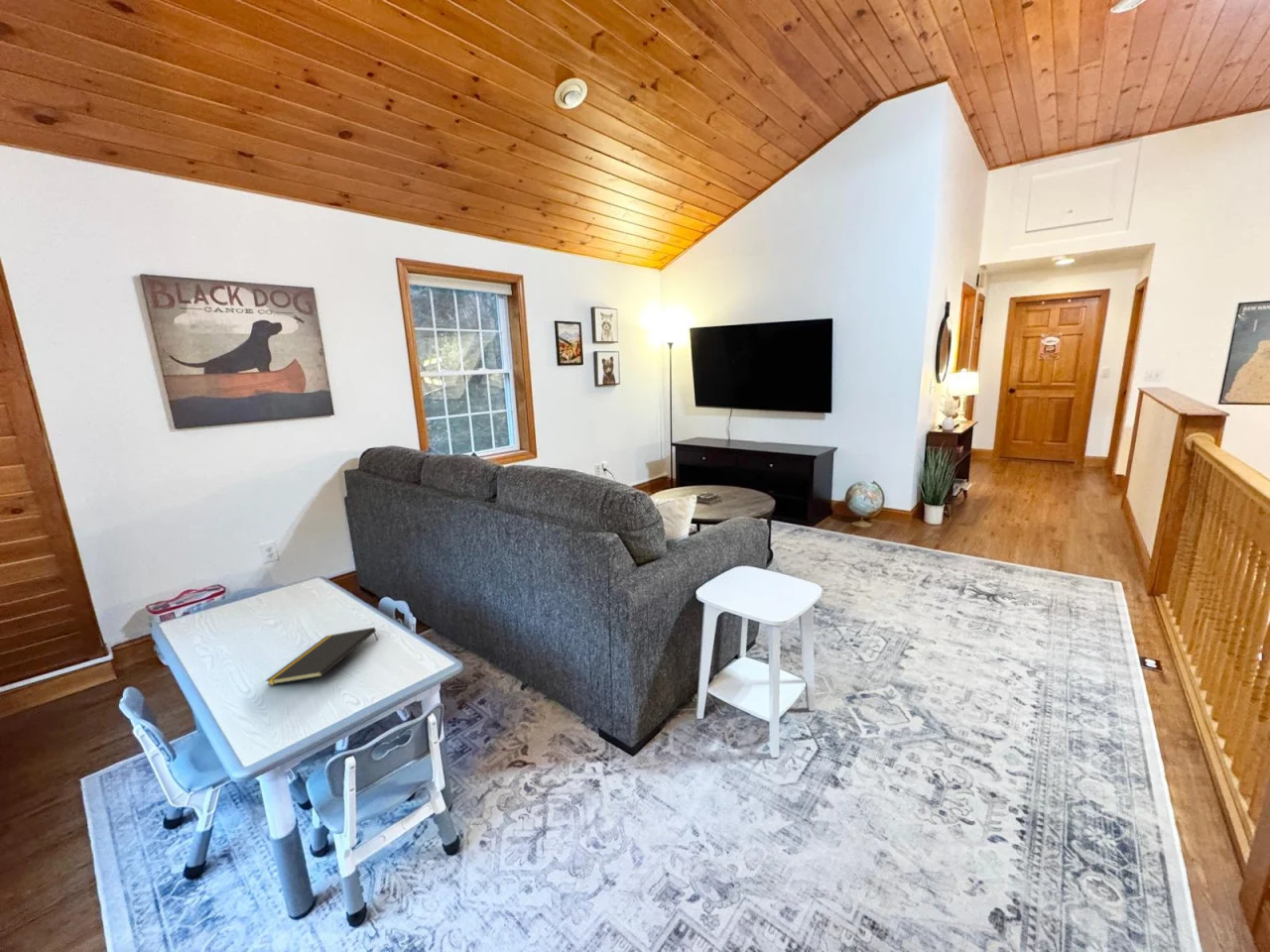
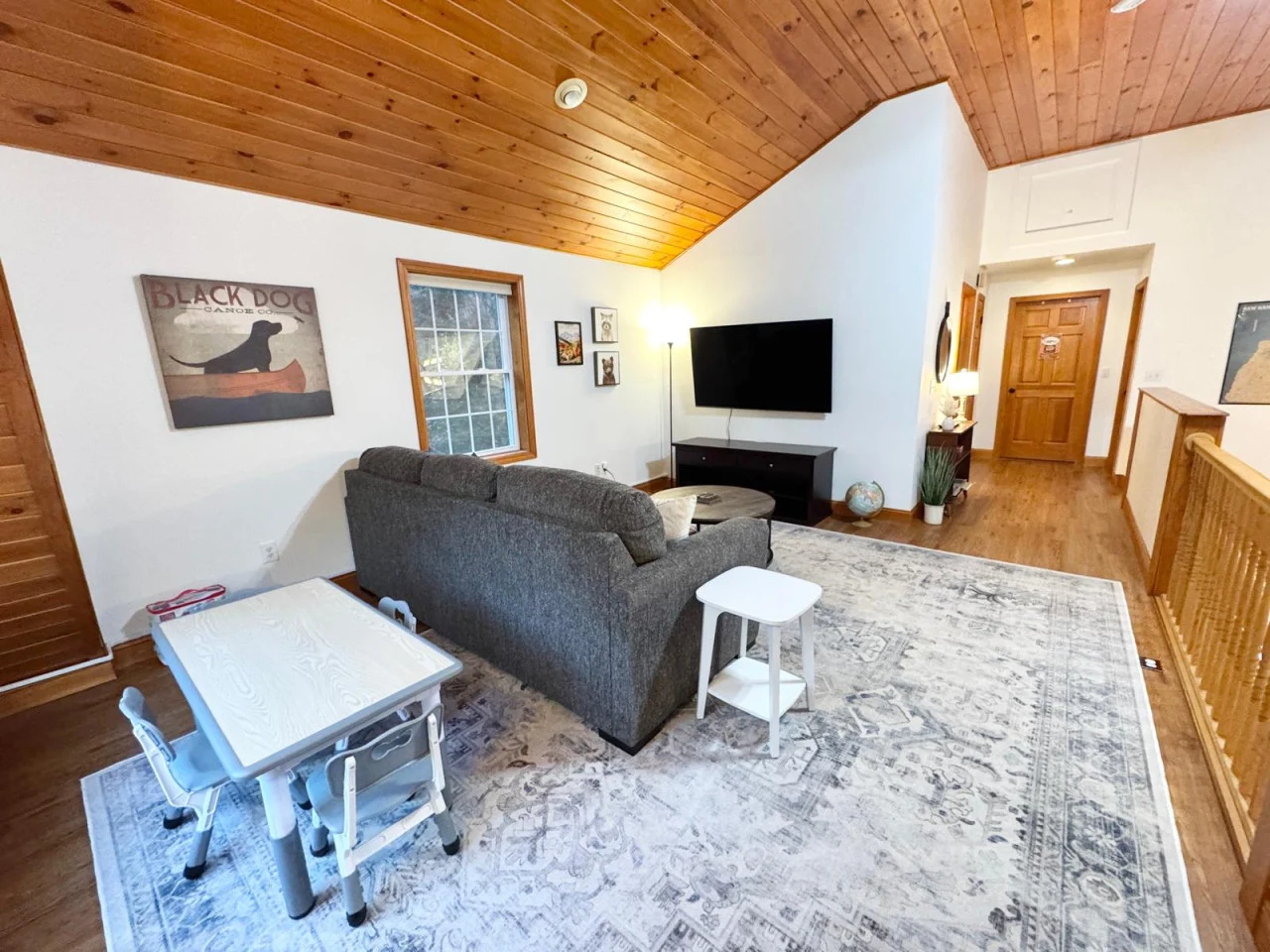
- notepad (323, 654)
